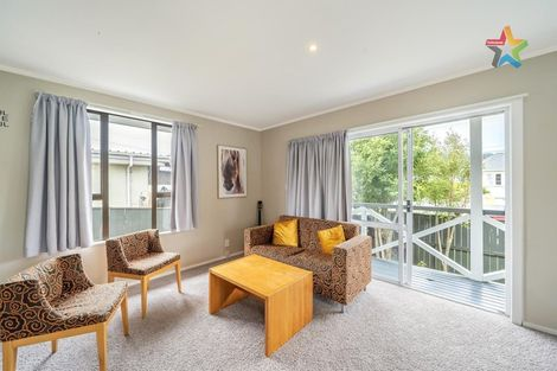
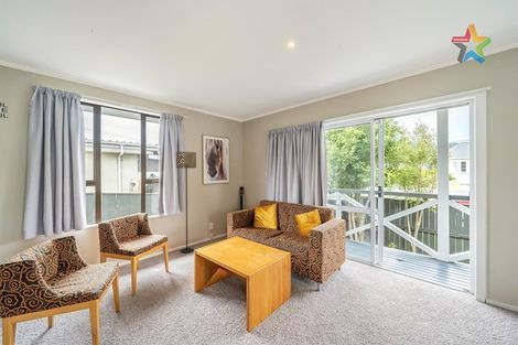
+ floor lamp (186, 202)
